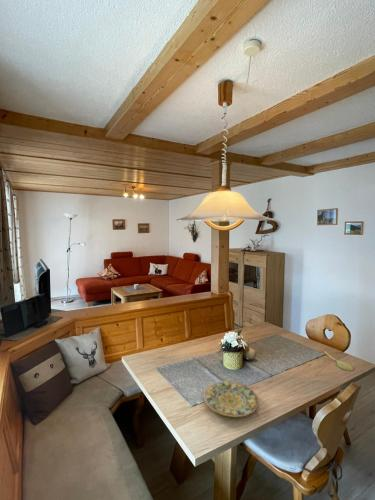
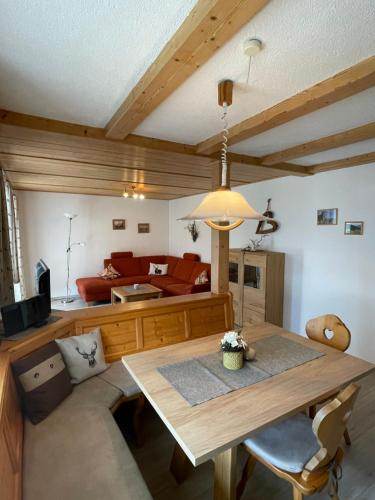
- spoon (336, 360)
- plate (230, 399)
